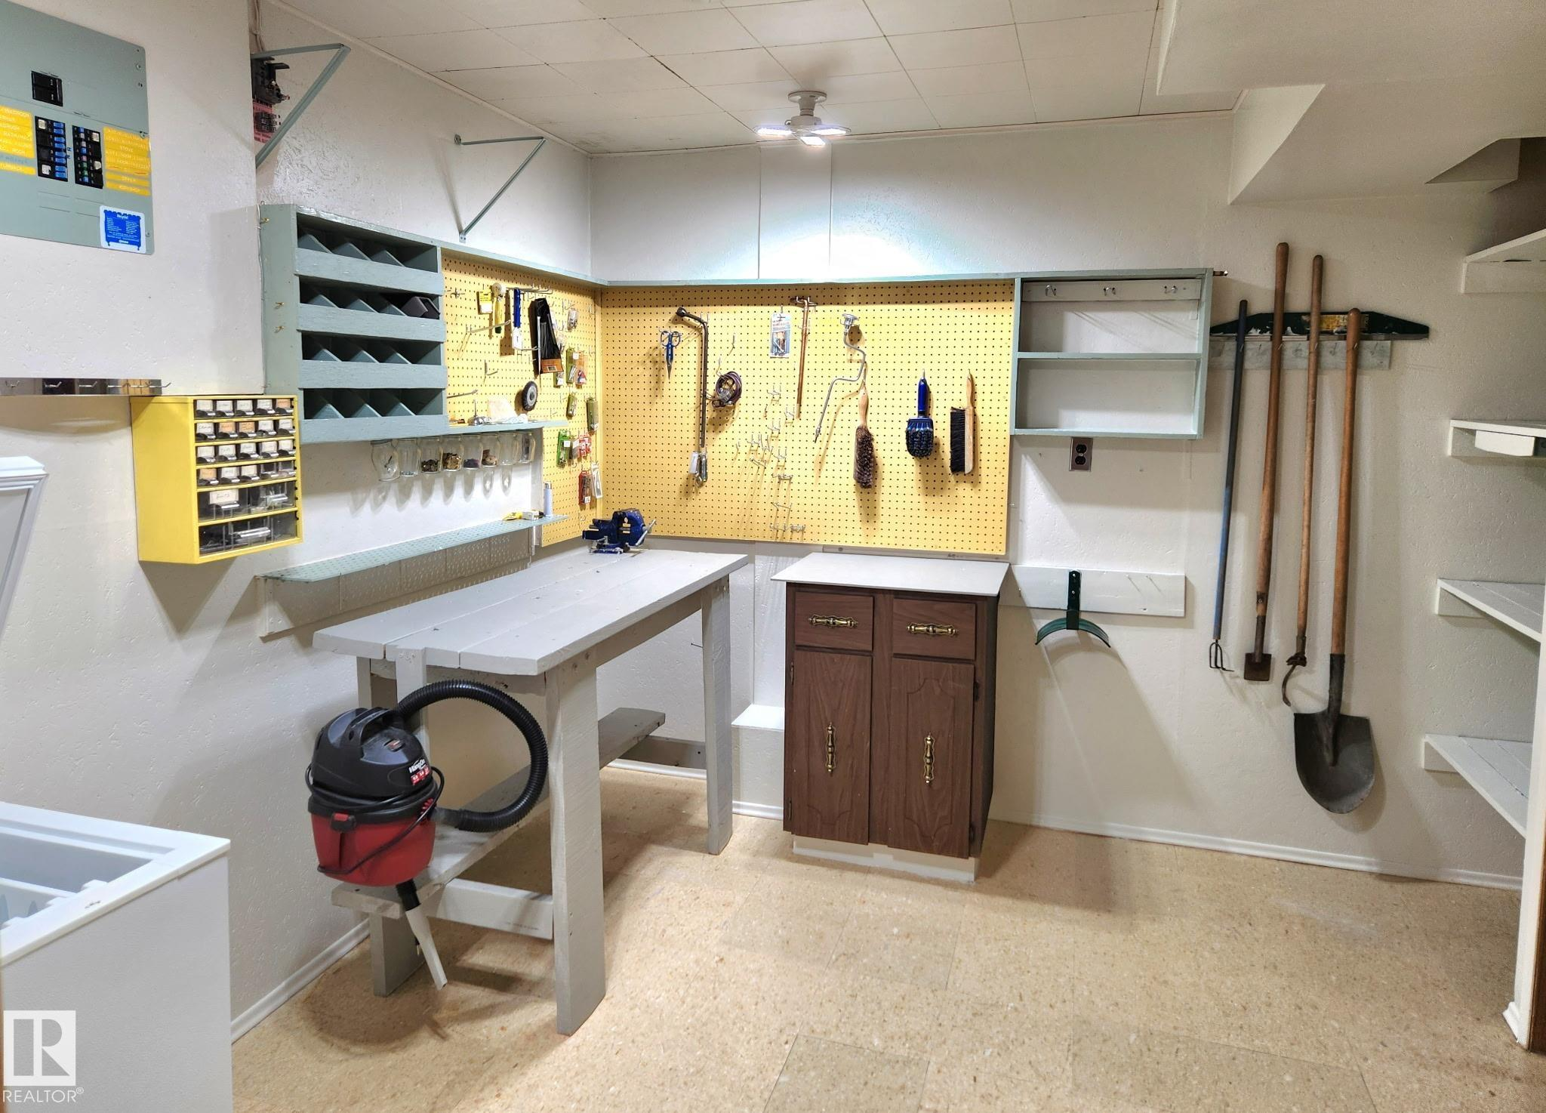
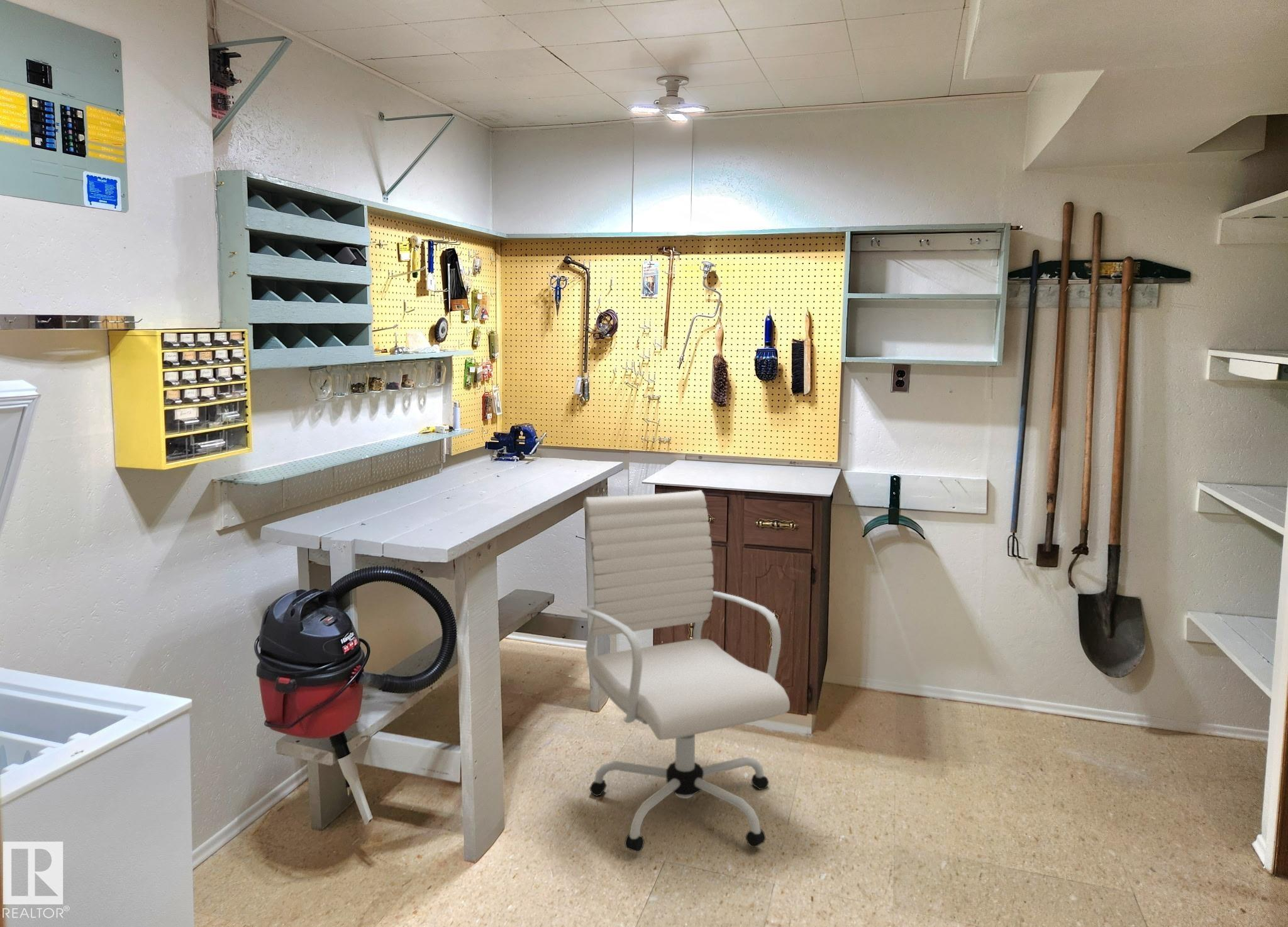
+ office chair (689, 658)
